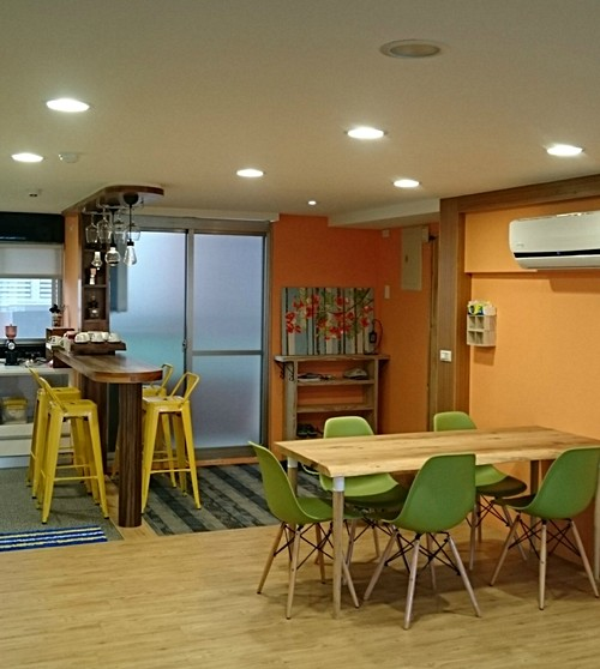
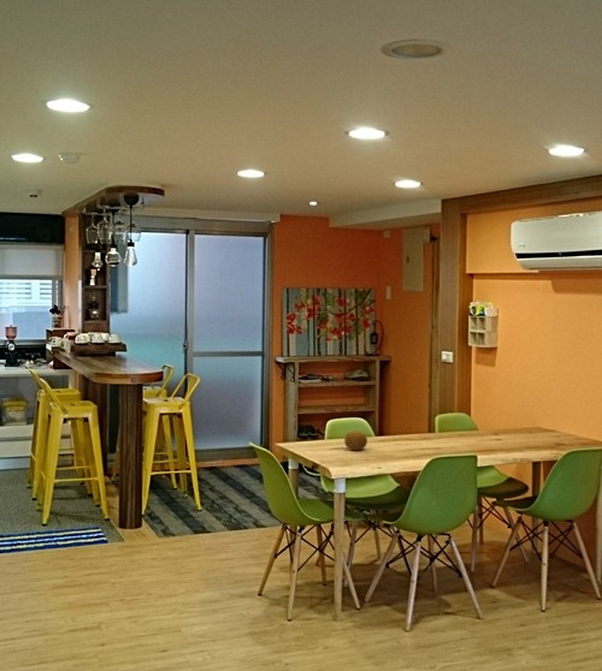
+ fruit (355, 440)
